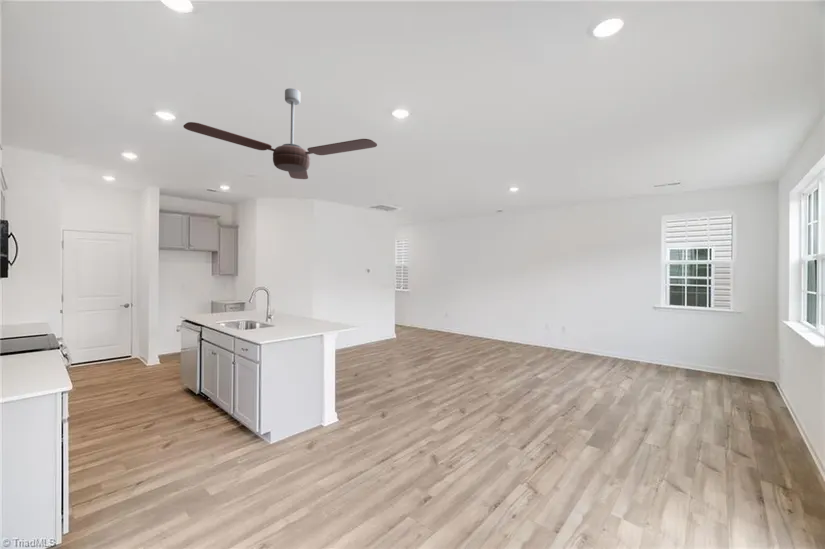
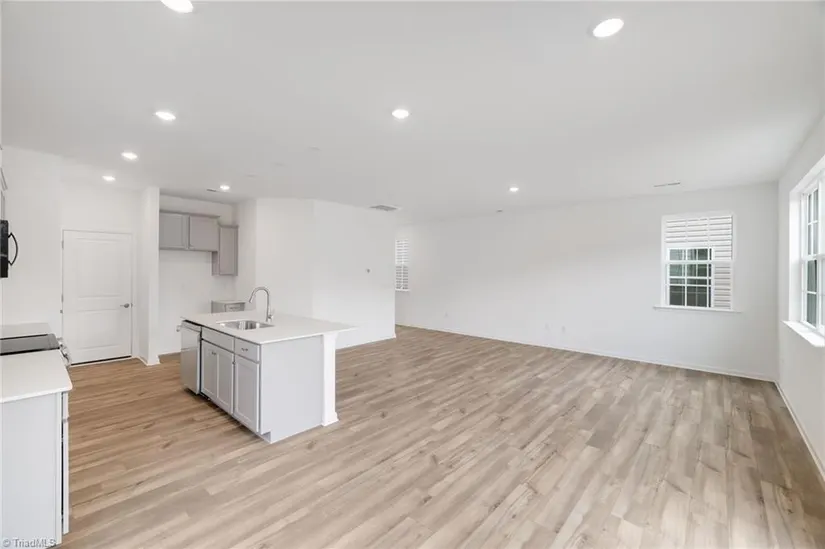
- ceiling fan (291, 134)
